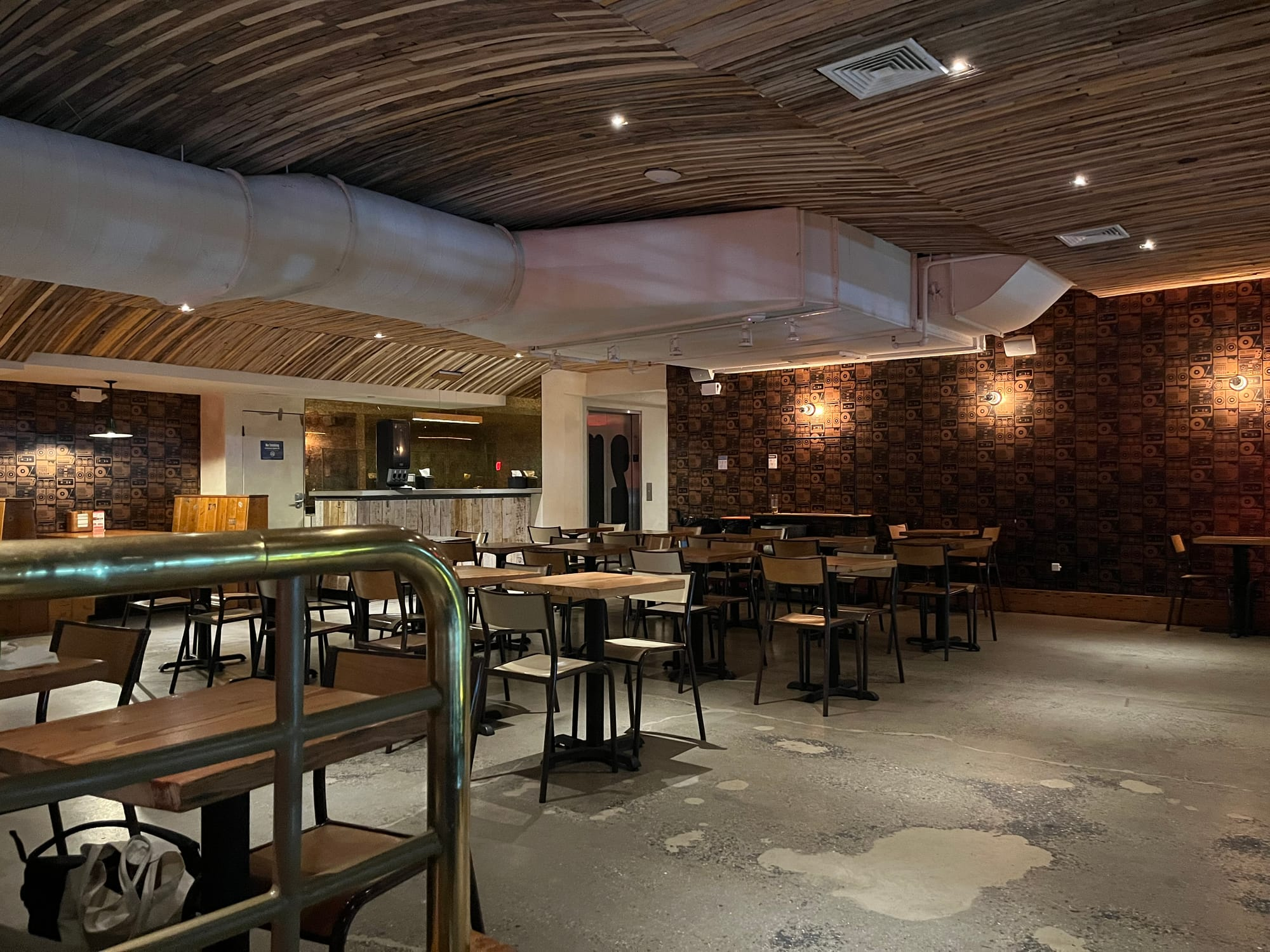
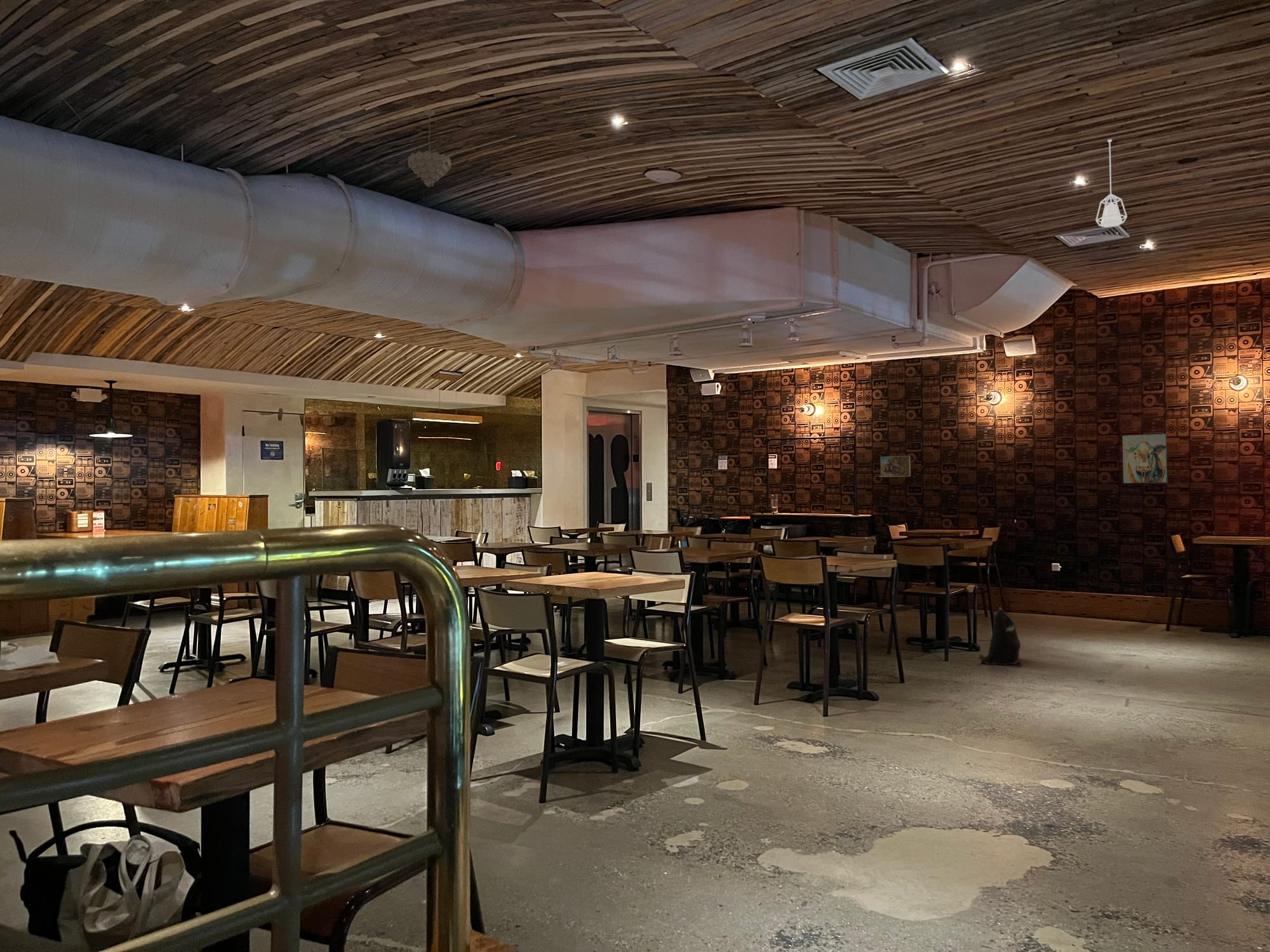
+ backpack (1001, 634)
+ pendant lamp (1110, 182)
+ pendant light (429, 149)
+ wall art (1144, 459)
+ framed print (895, 466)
